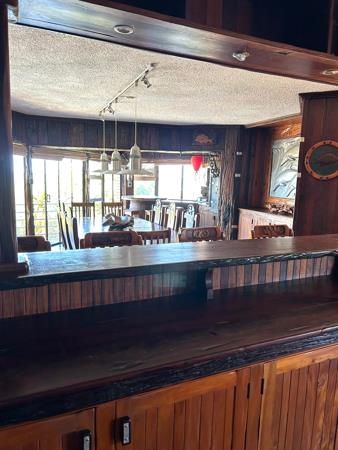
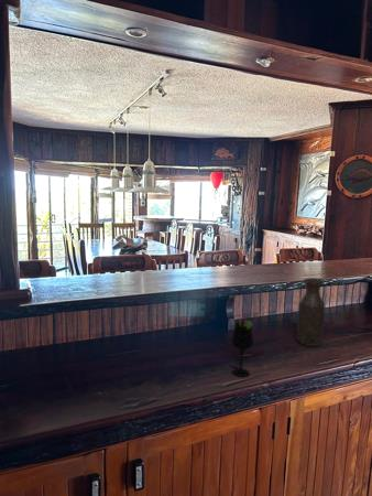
+ bottle (310, 311)
+ wine glass (242, 343)
